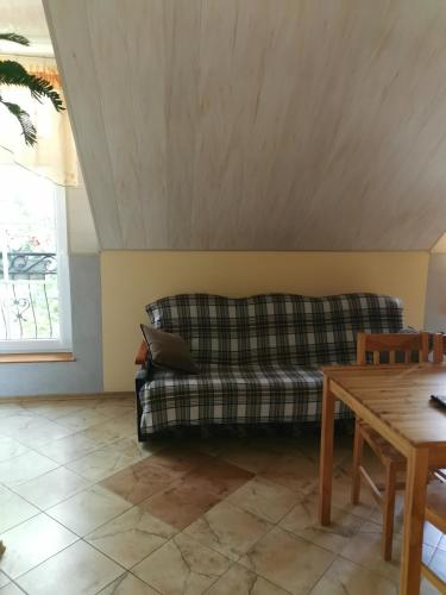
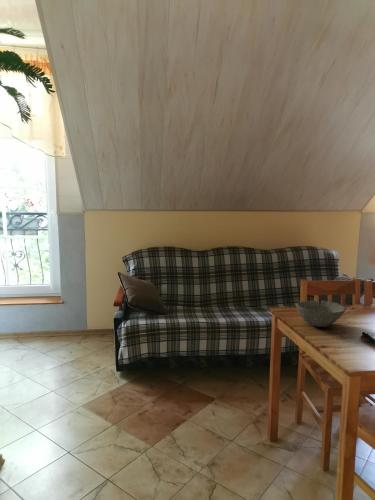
+ bowl (320, 314)
